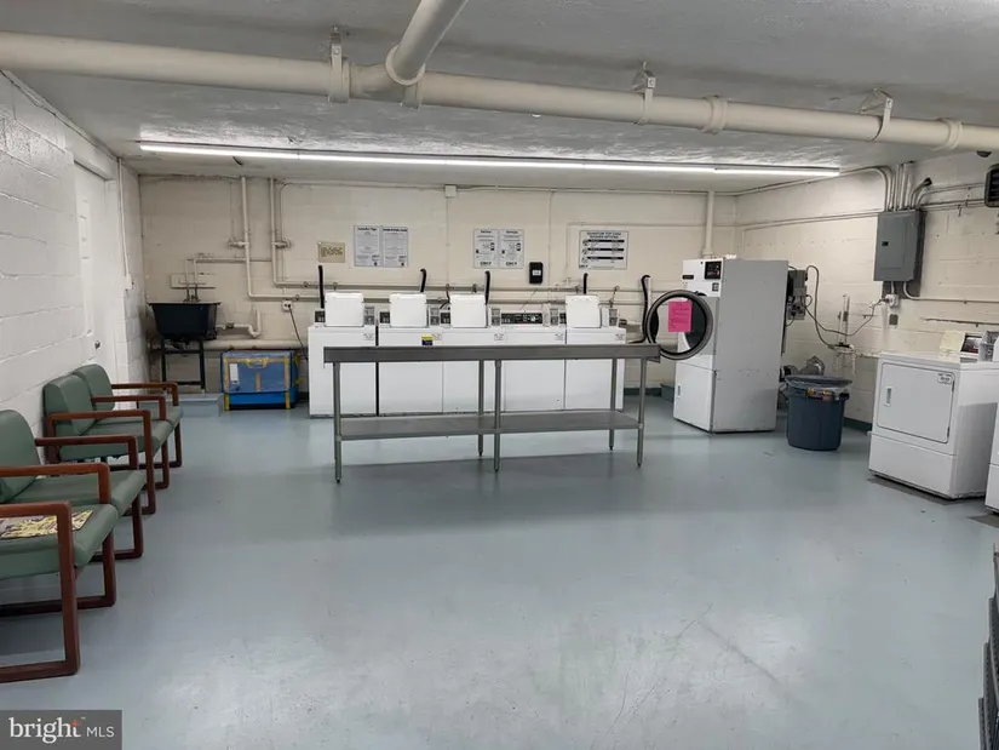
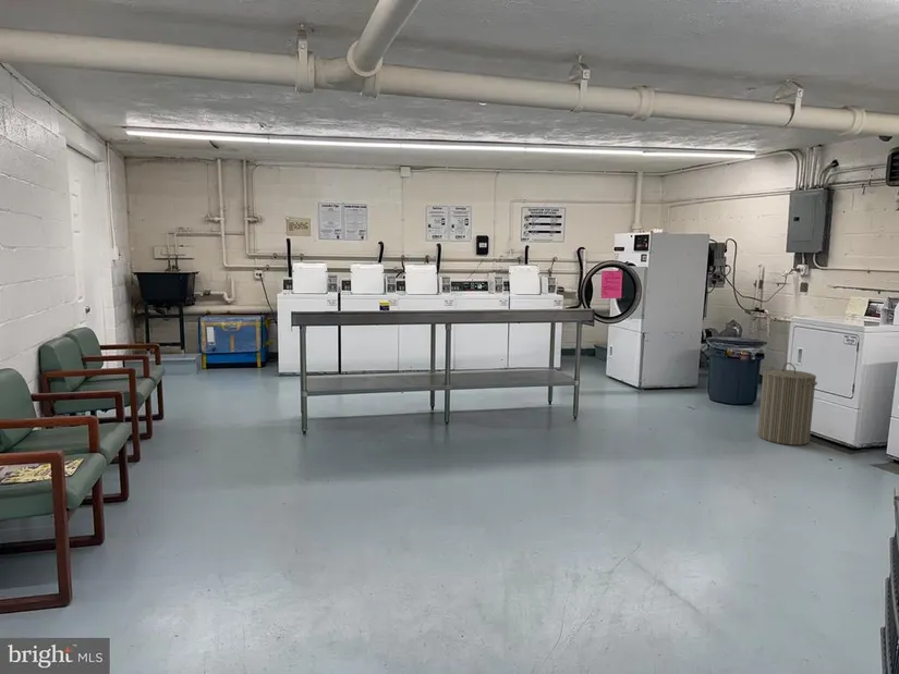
+ laundry hamper (786, 401)
